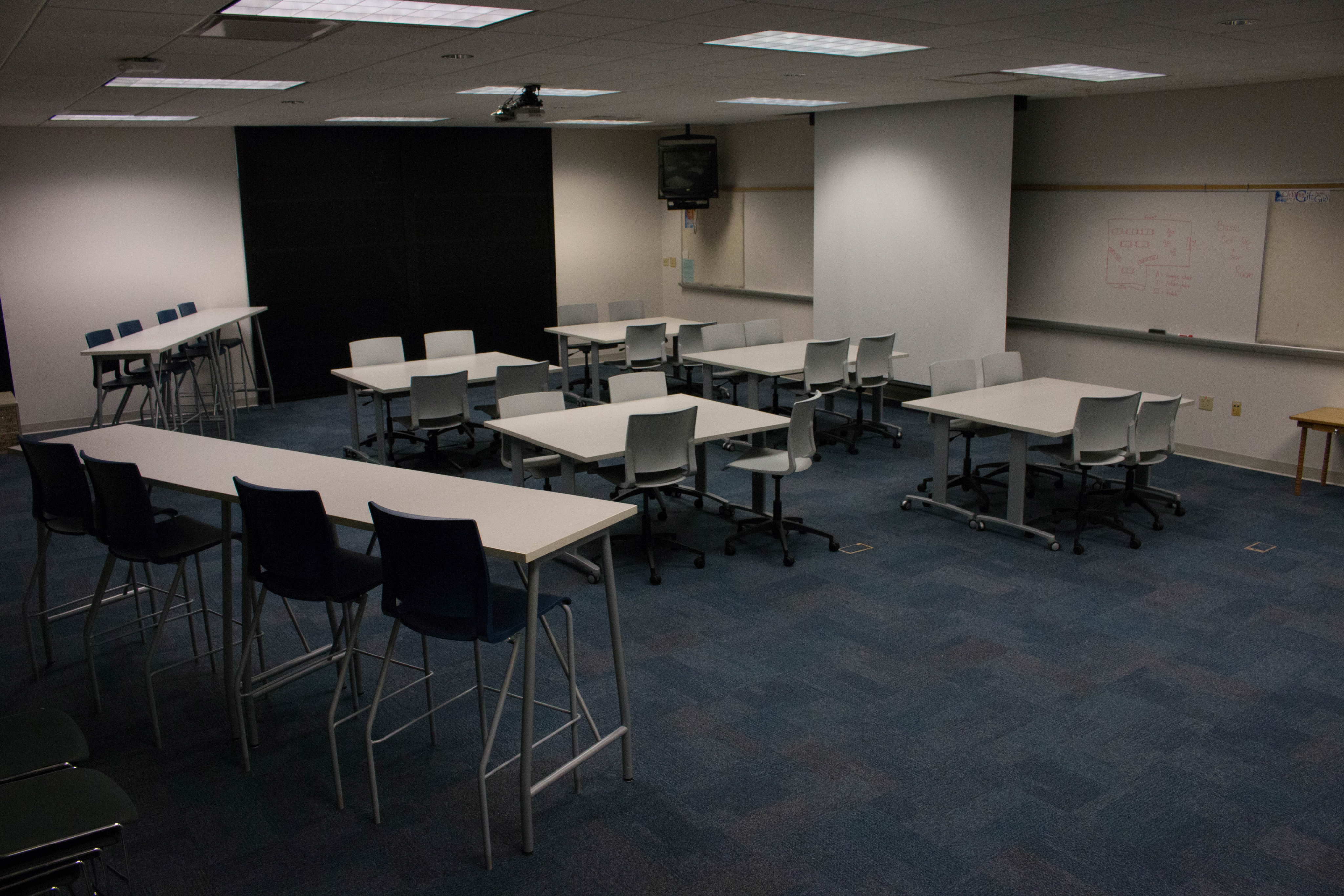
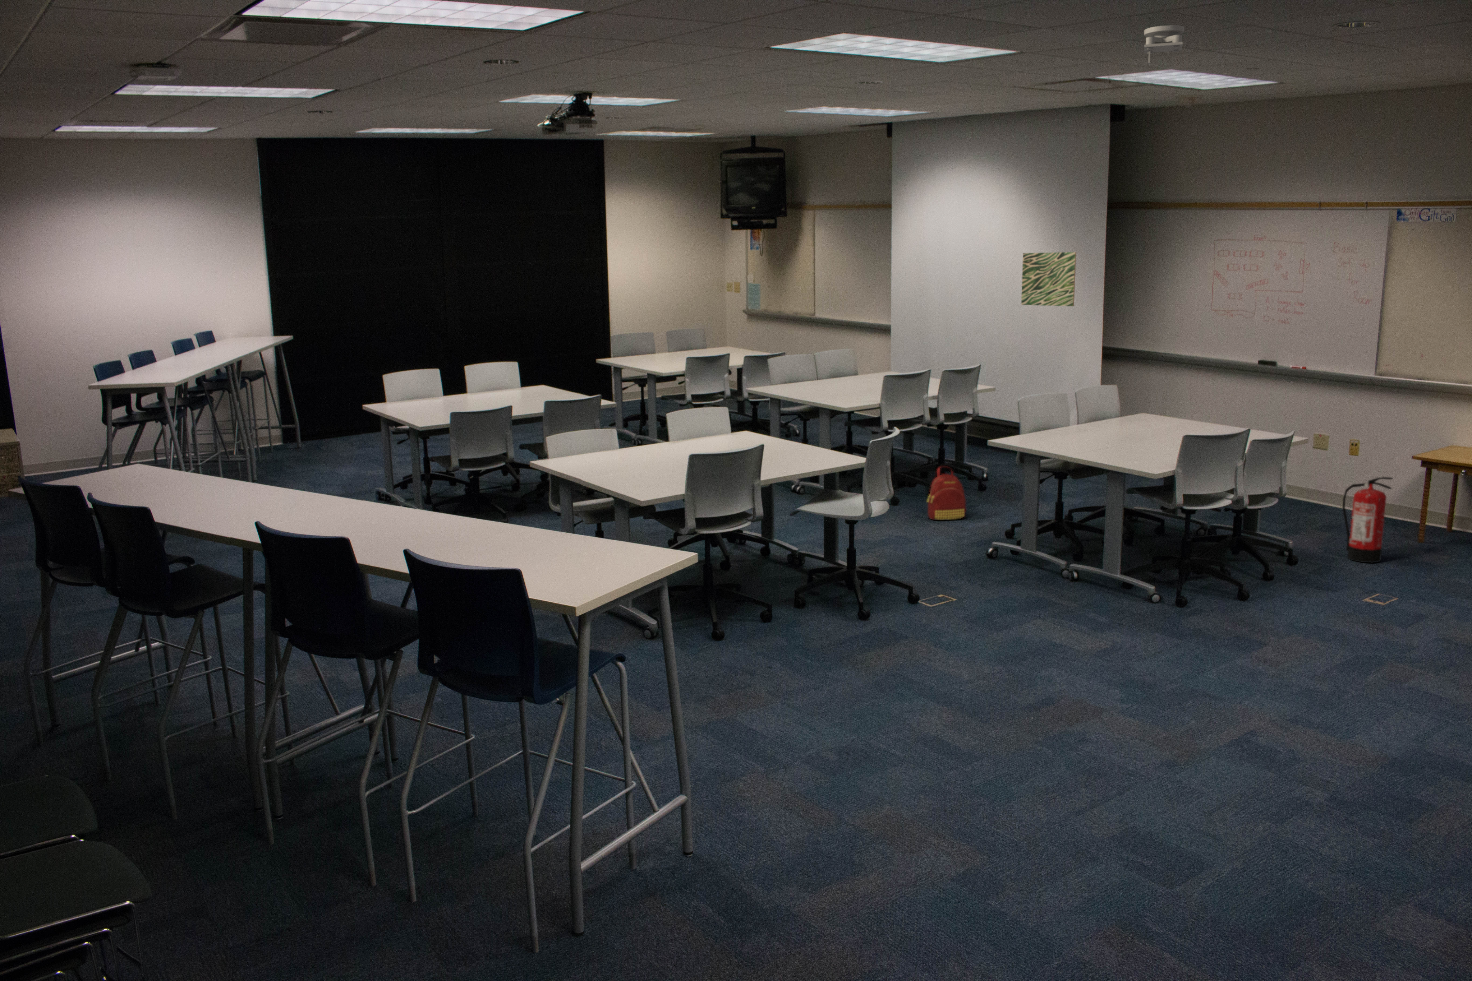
+ wall art (1048, 279)
+ fire extinguisher (1365, 517)
+ backpack (946, 493)
+ smoke detector (1163, 46)
